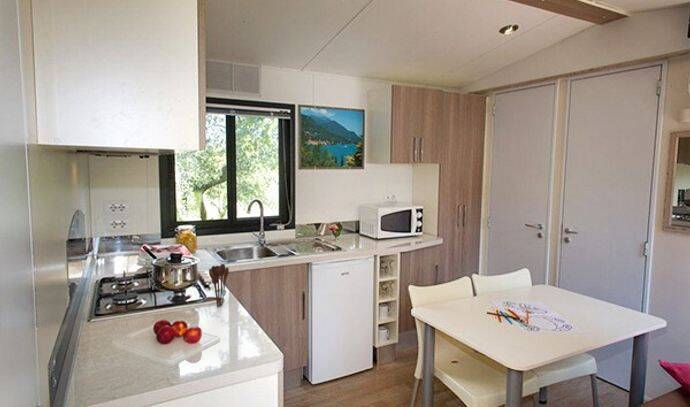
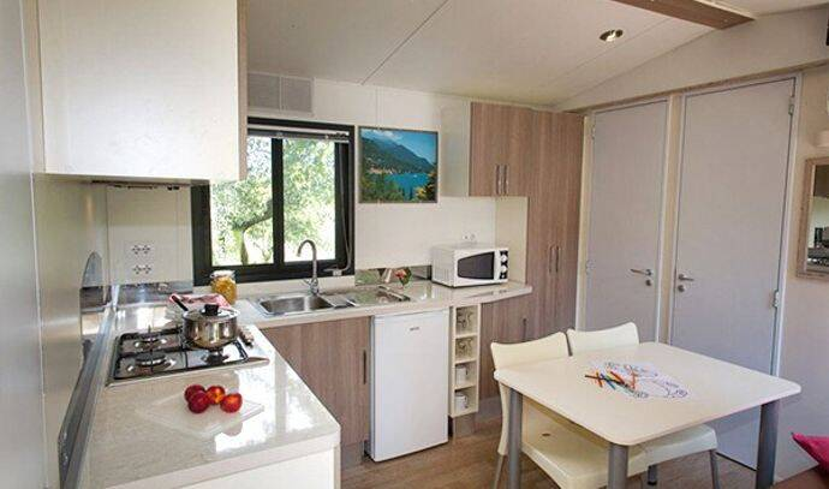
- utensil holder (218, 285)
